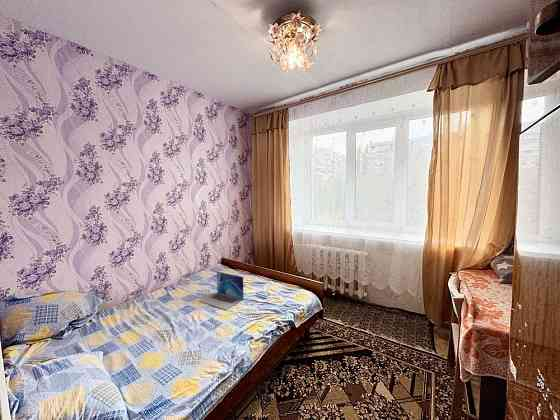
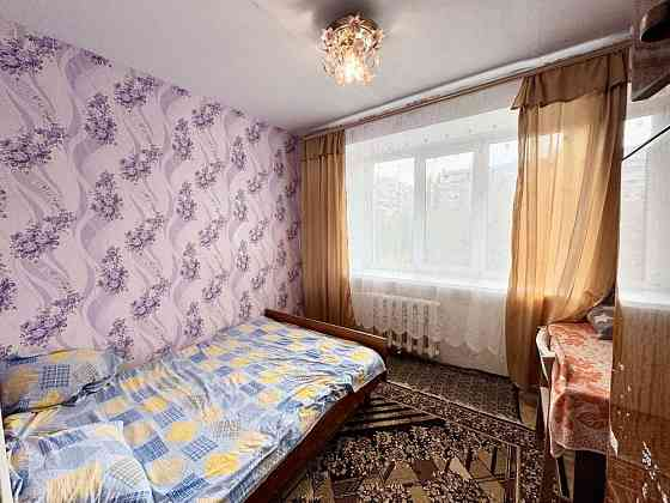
- laptop (221, 289)
